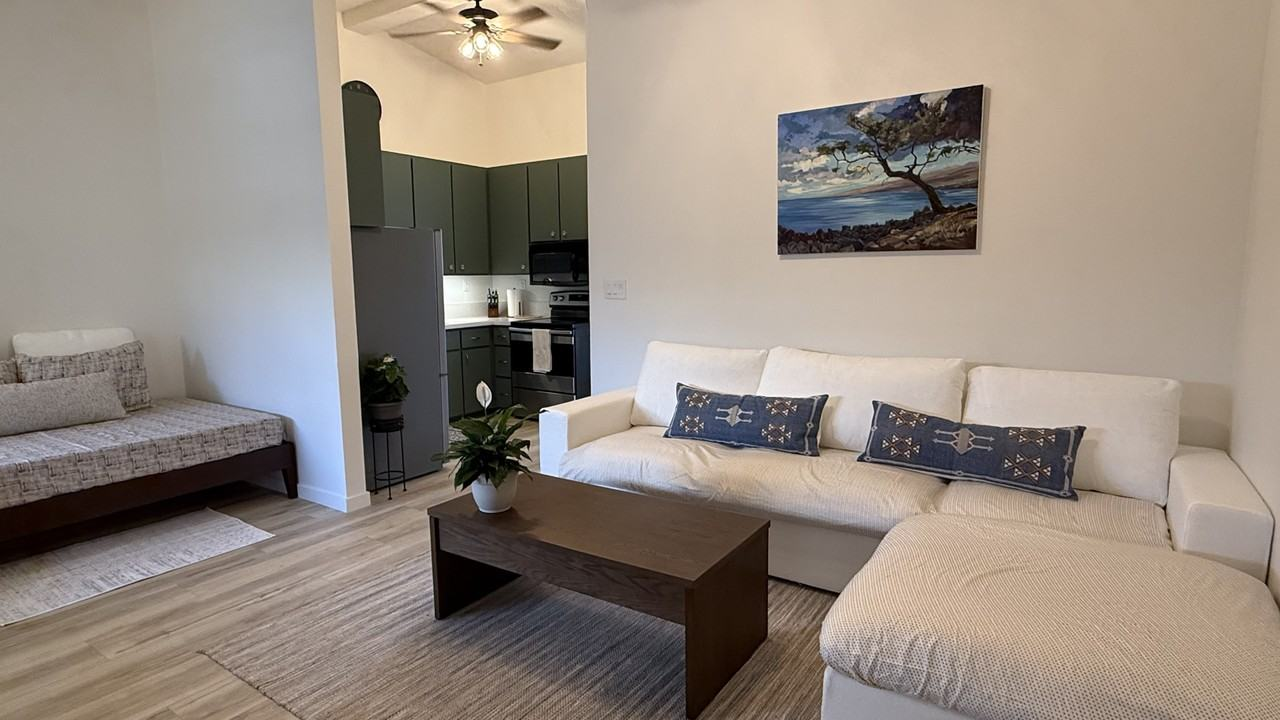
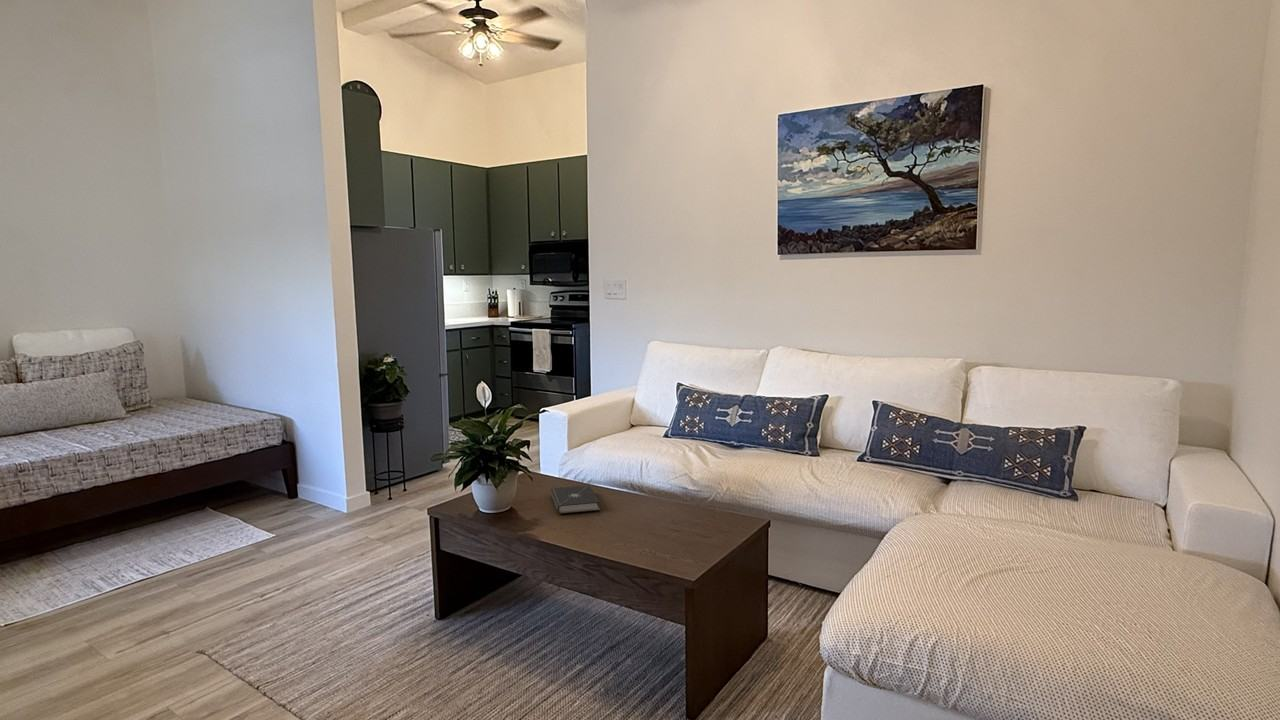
+ book (574, 498)
